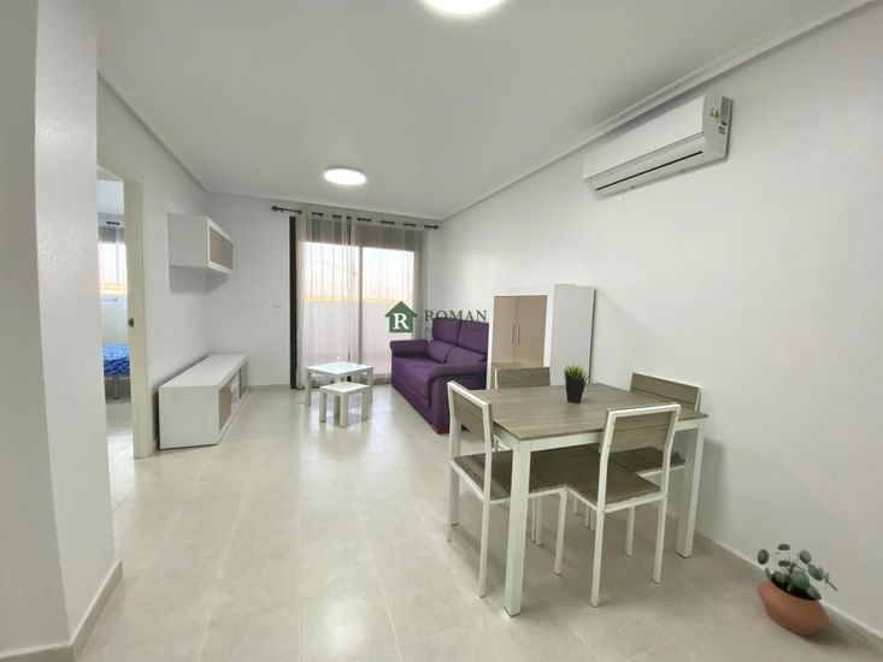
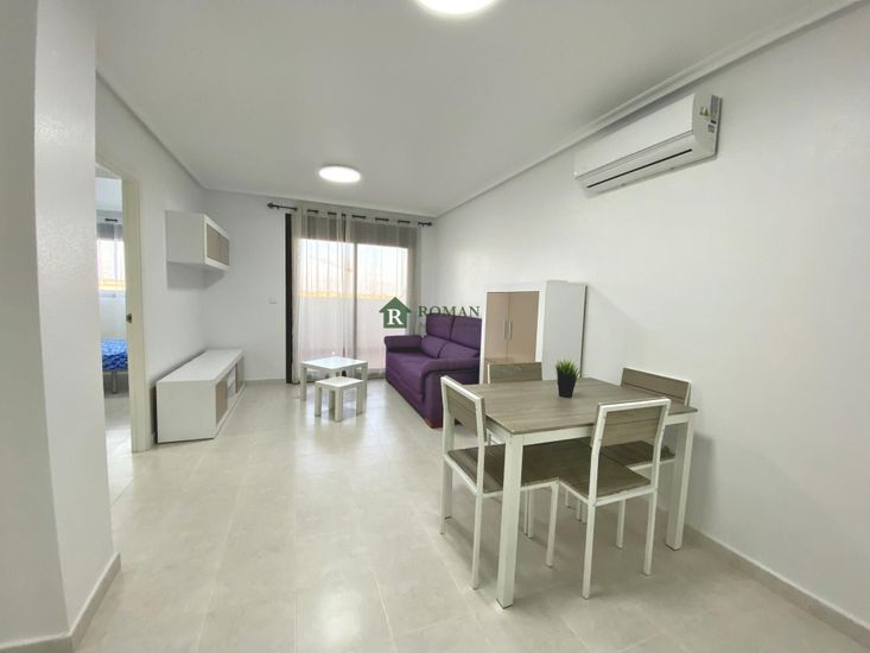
- potted plant (795, 584)
